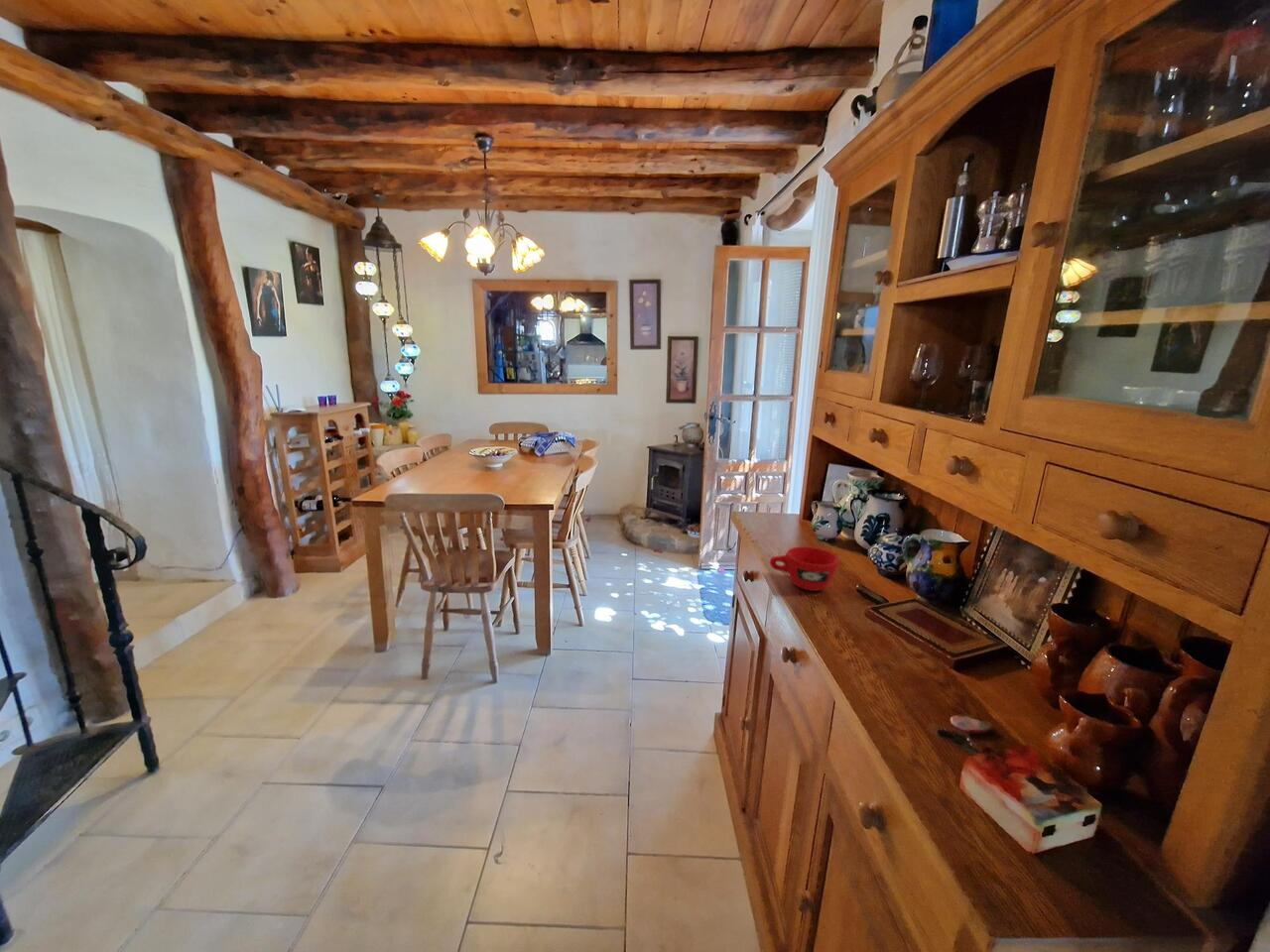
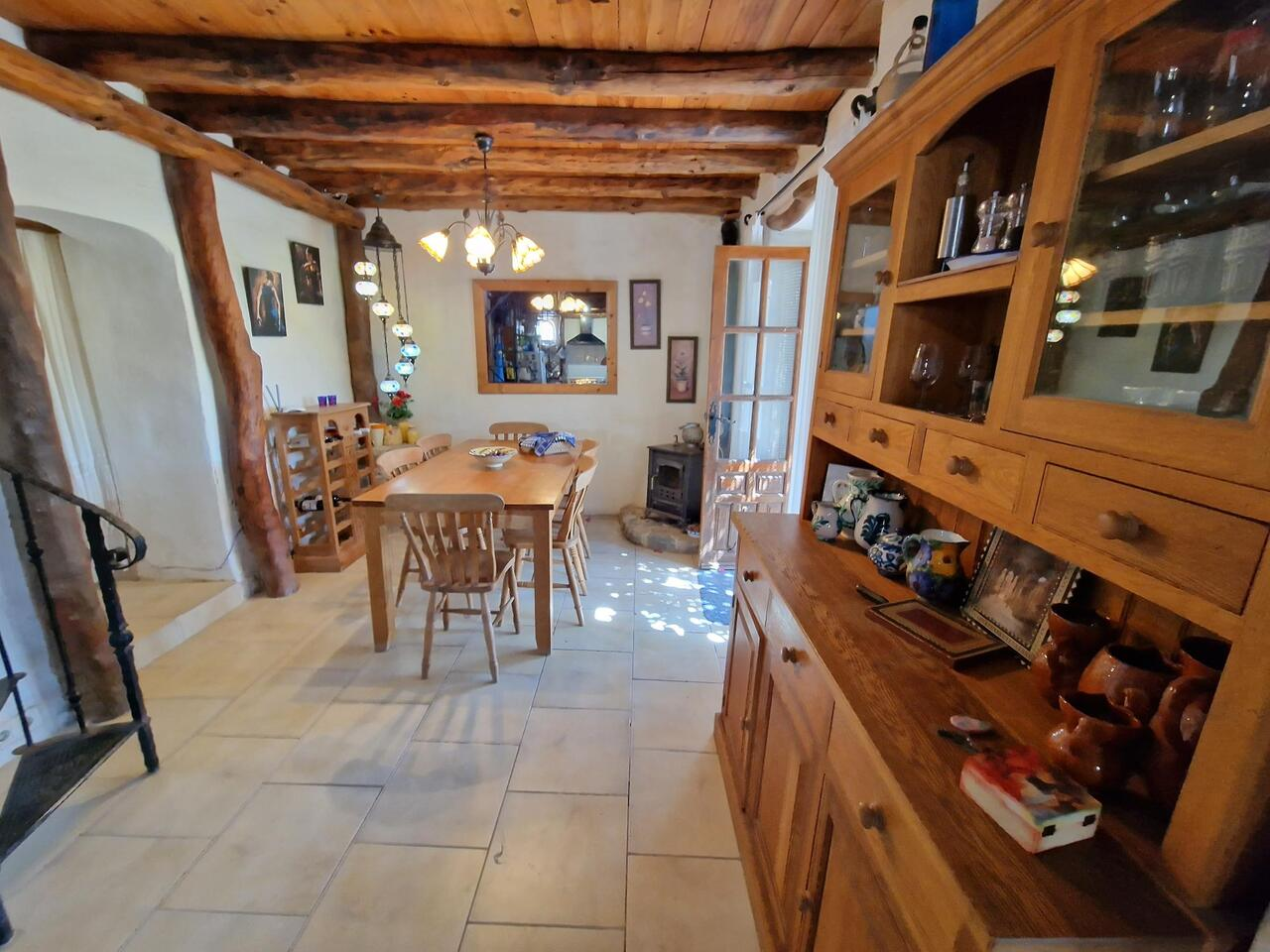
- cup (803, 569)
